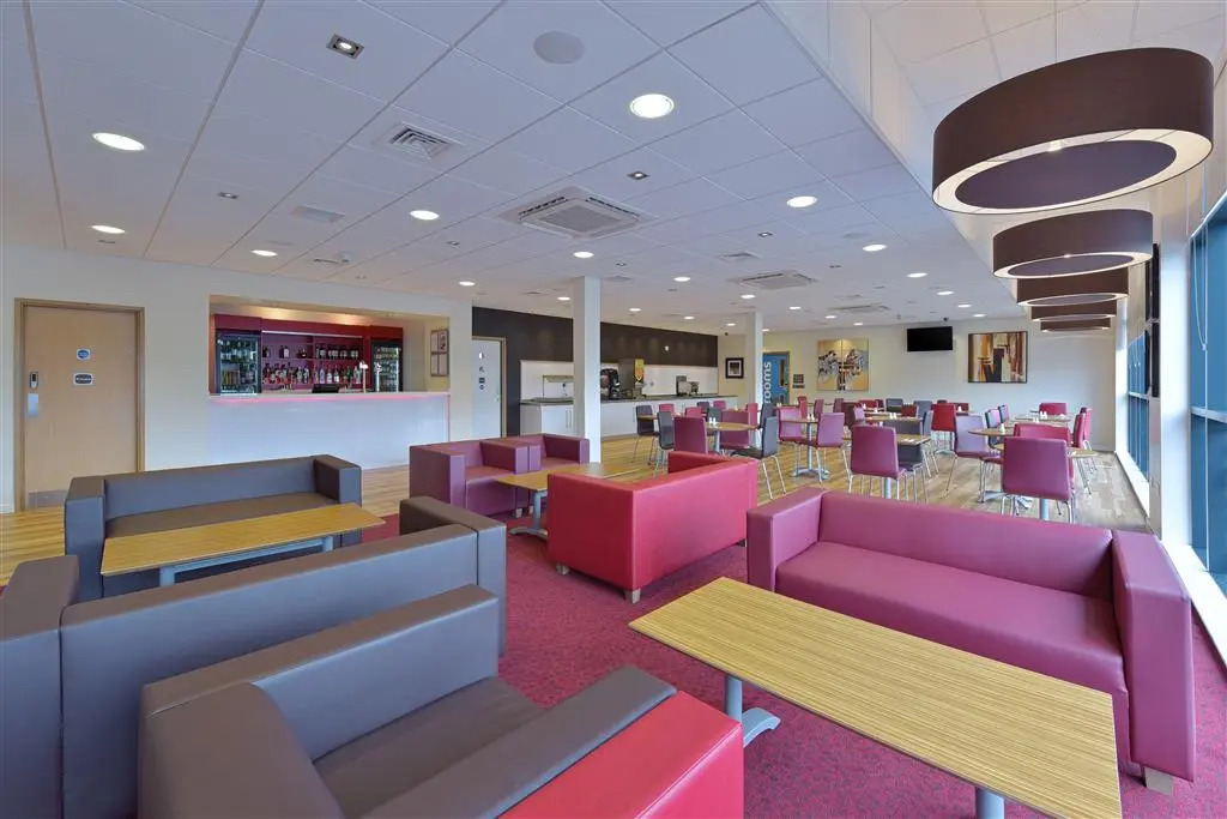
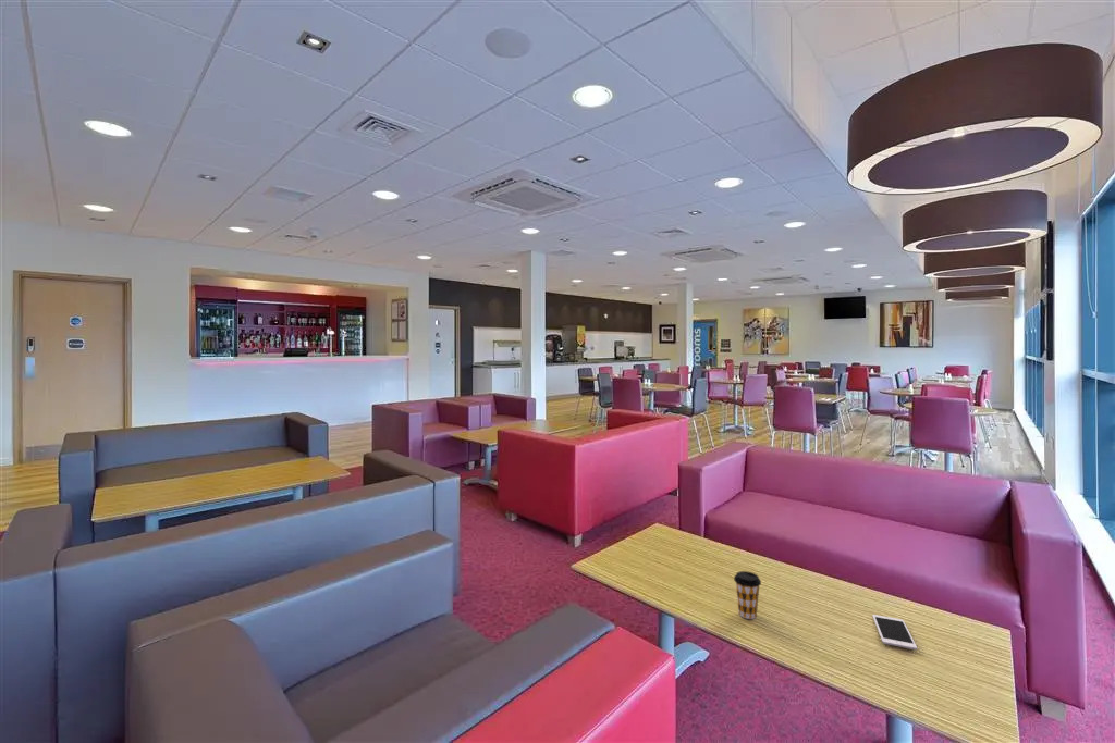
+ cell phone (893, 631)
+ coffee cup (747, 595)
